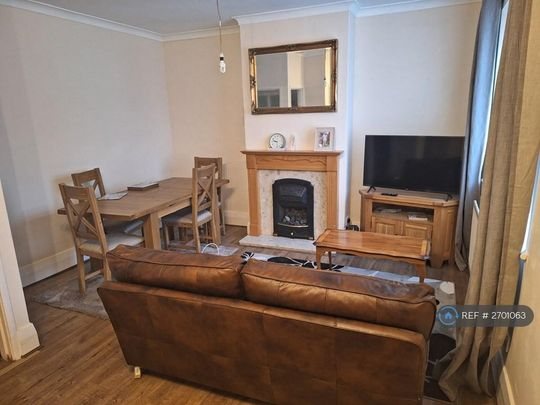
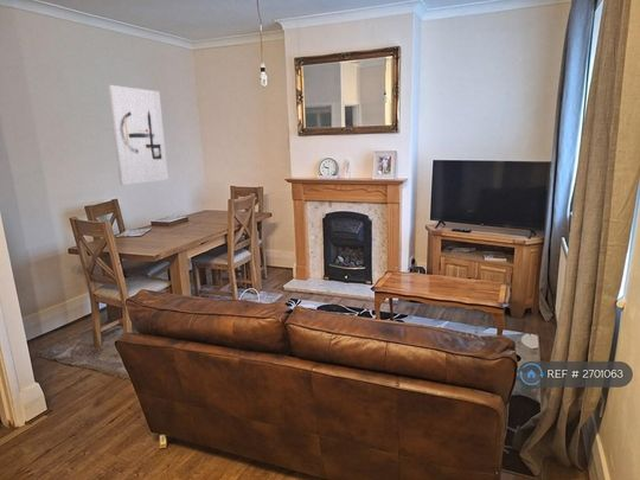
+ wall art (140, 136)
